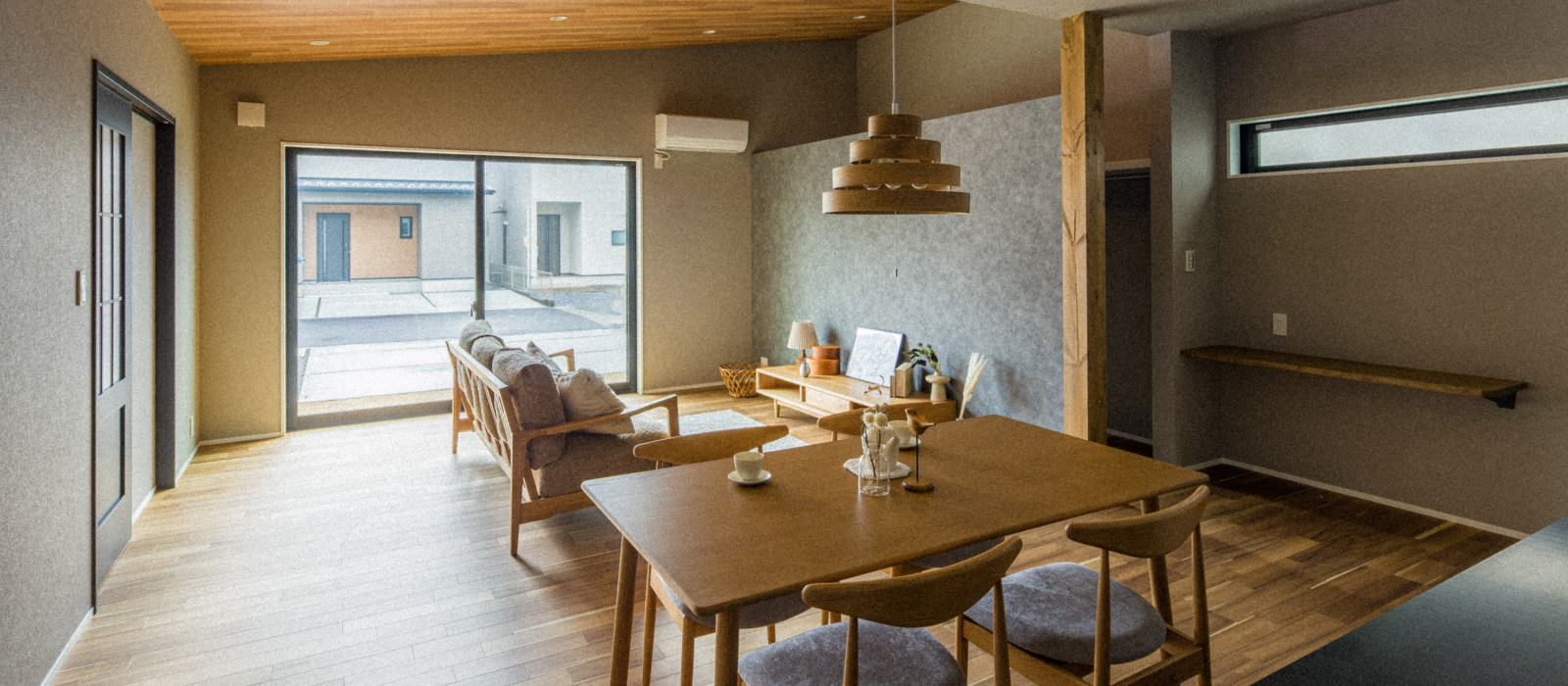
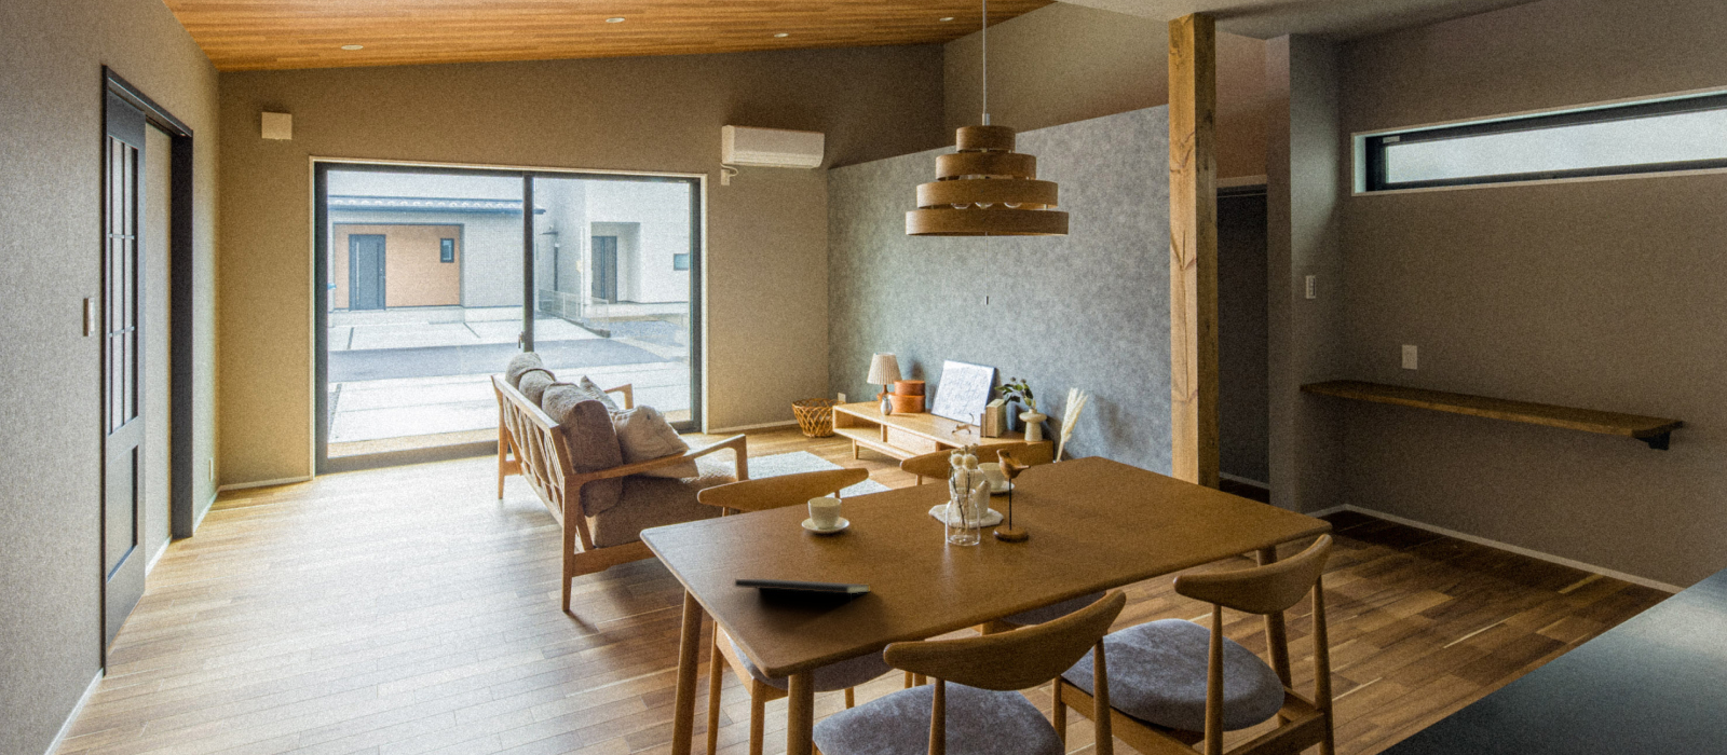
+ notepad (804, 586)
